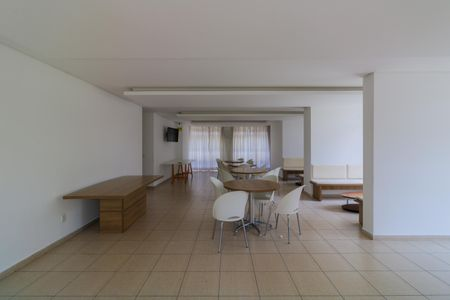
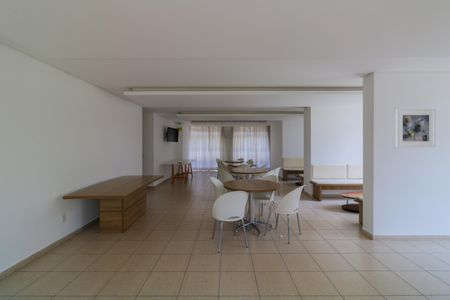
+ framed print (415, 128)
